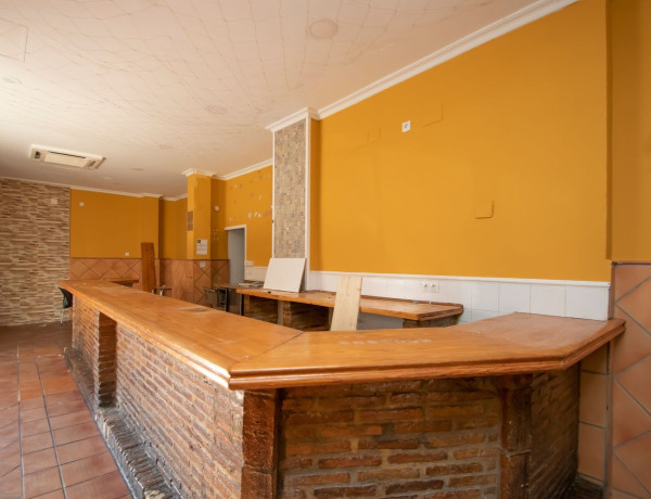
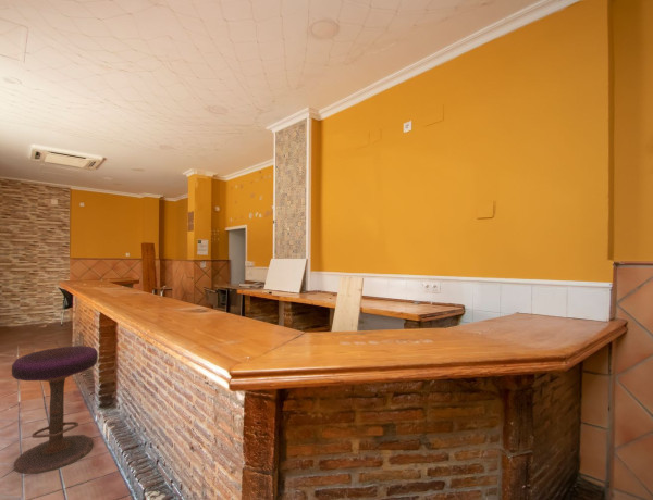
+ stool (57, 402)
